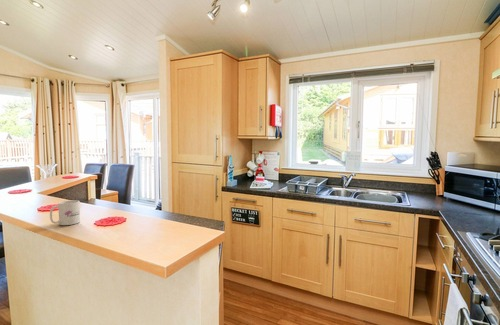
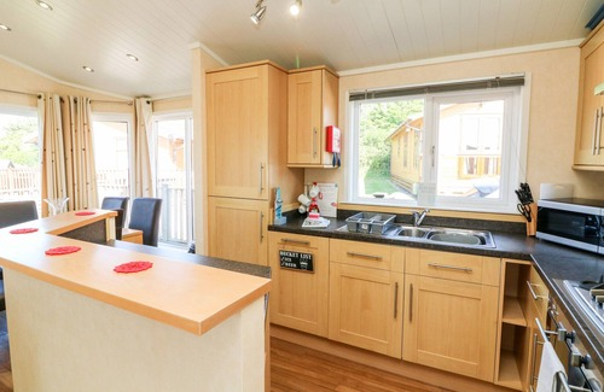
- mug (65, 213)
